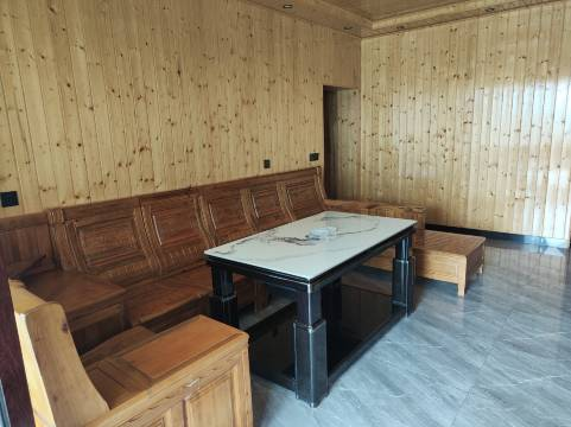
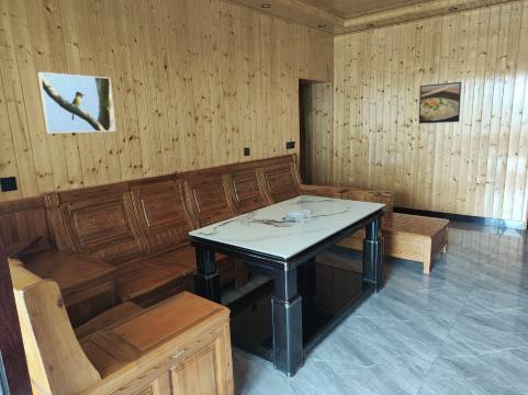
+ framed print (79, 103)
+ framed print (439, 103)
